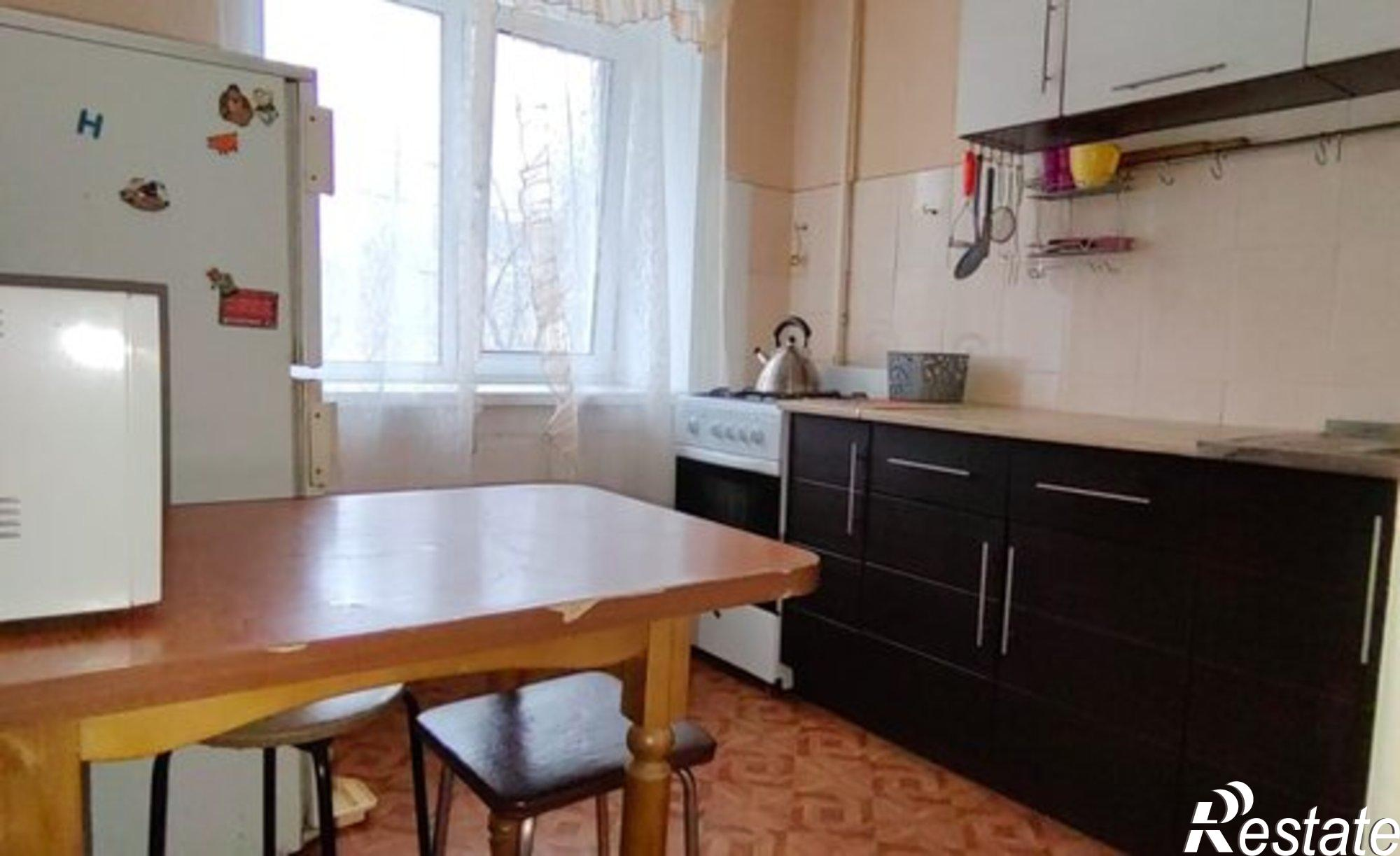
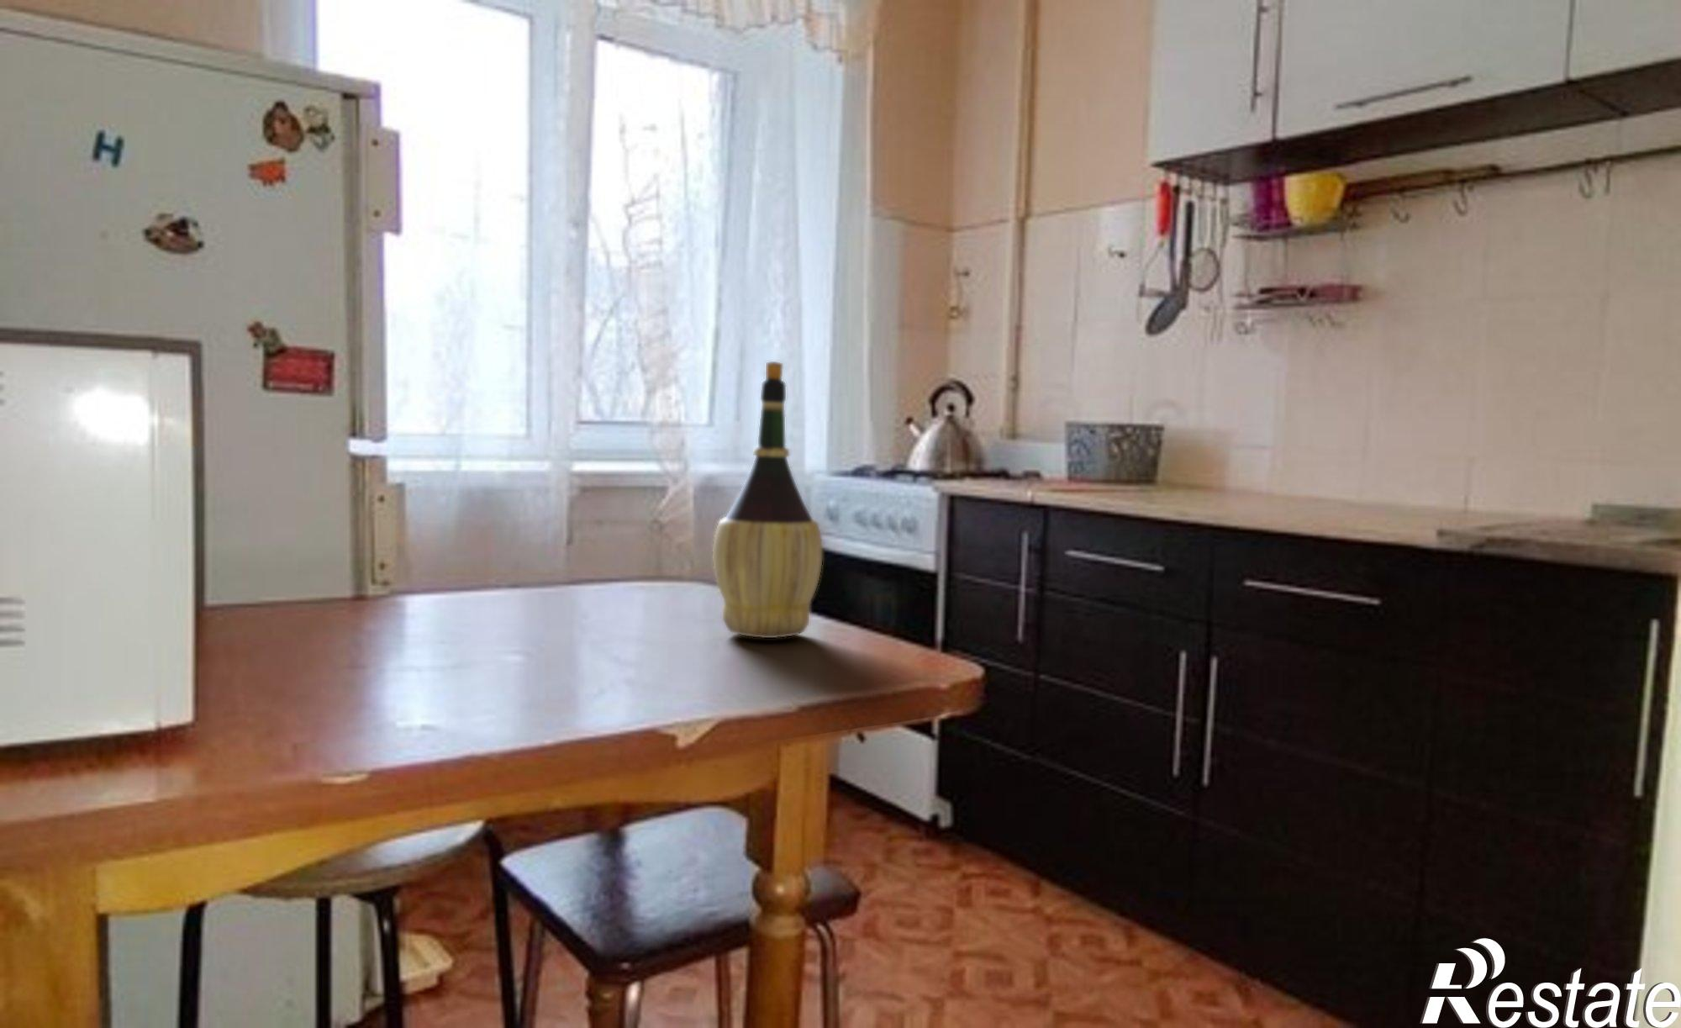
+ wine bottle (768, 500)
